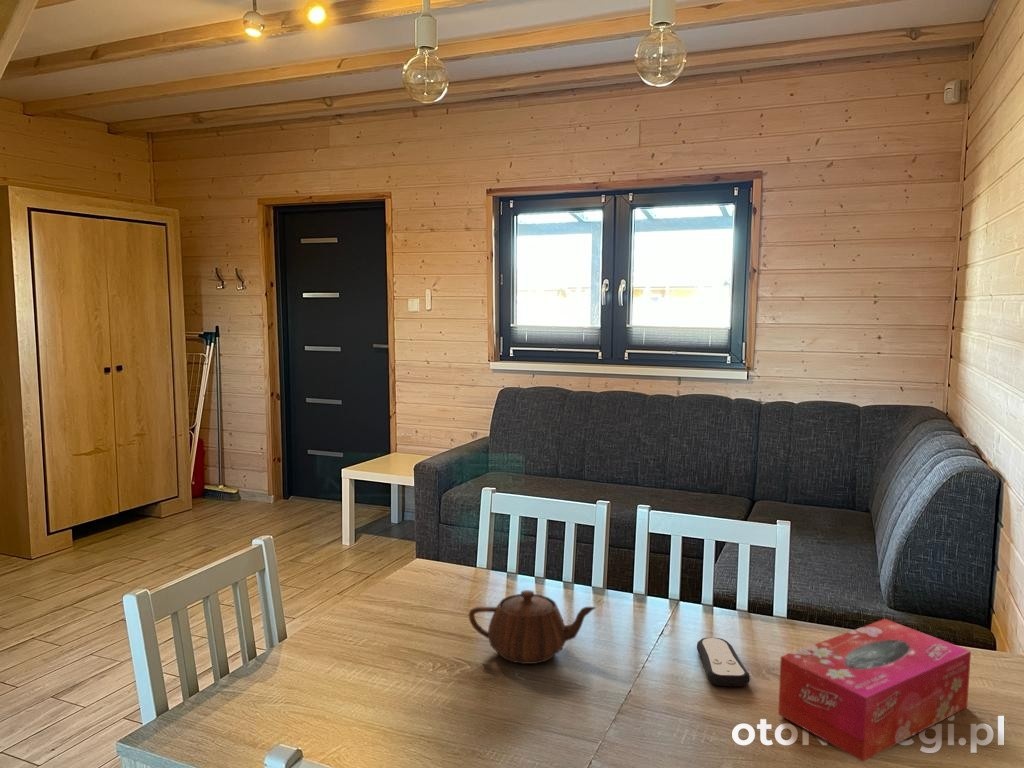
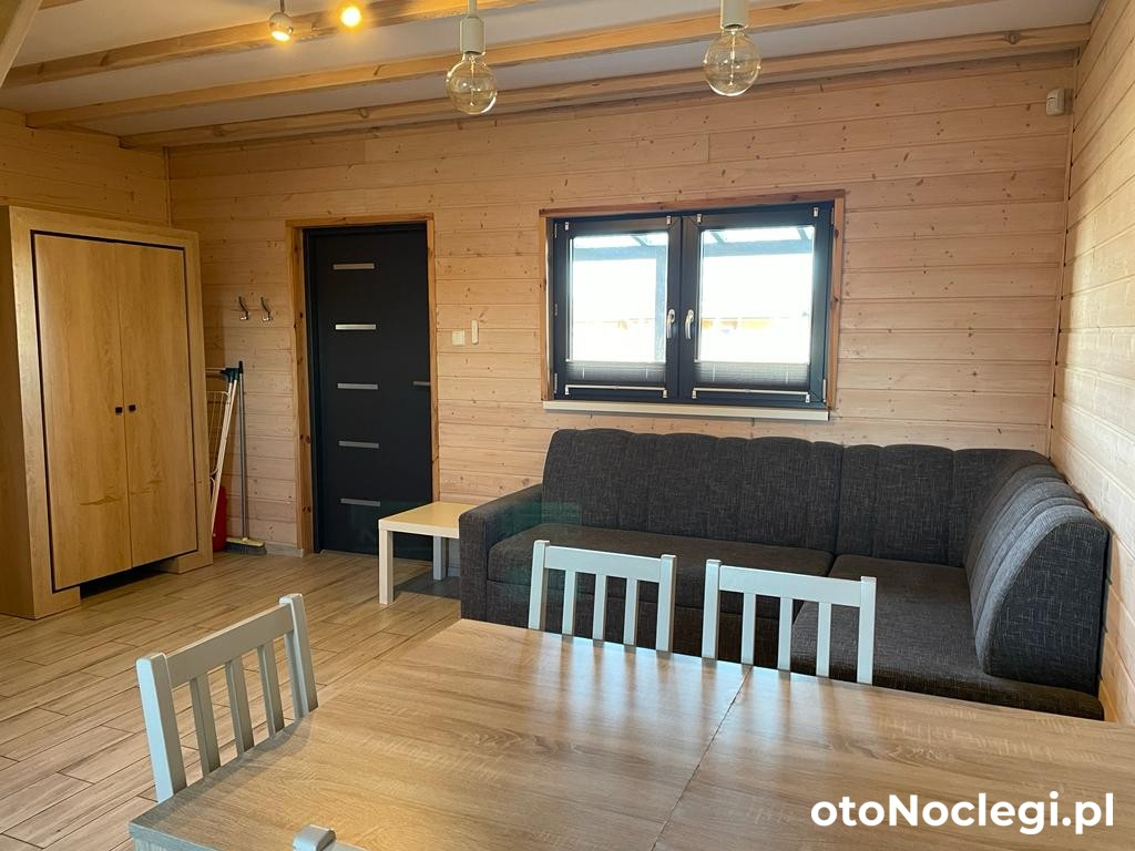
- tissue box (875, 682)
- teapot (531, 622)
- remote control (720, 660)
